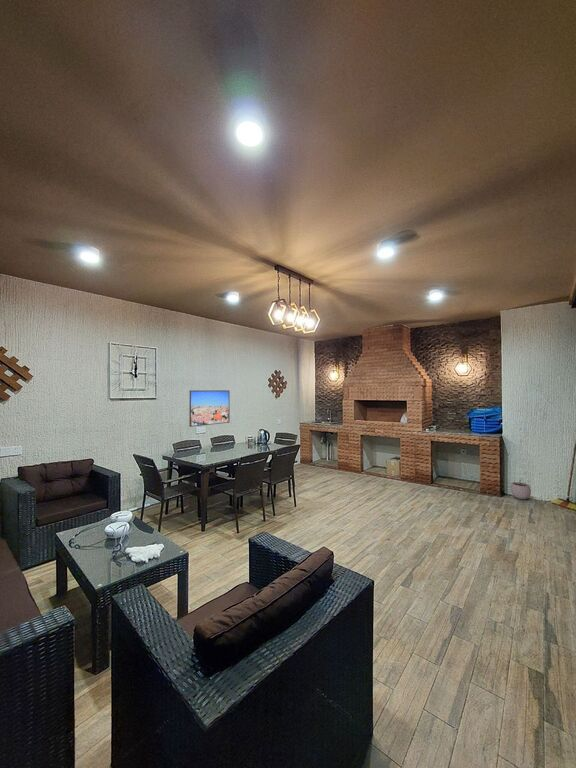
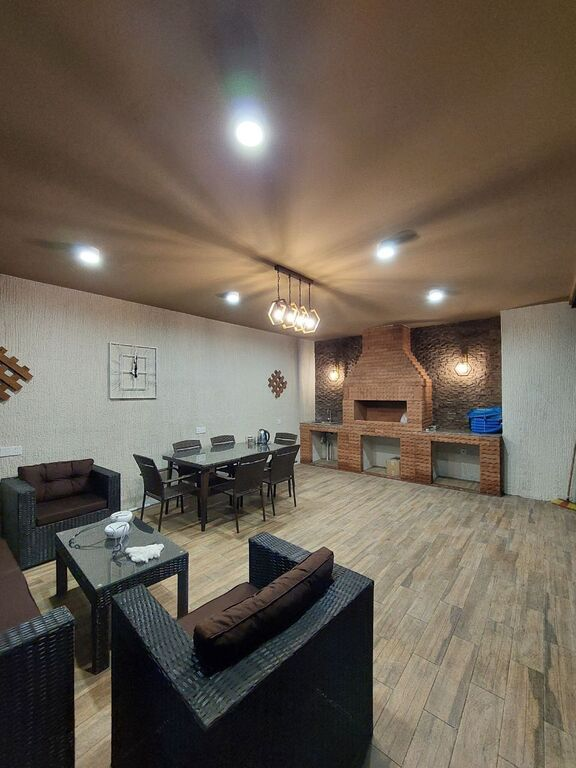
- plant pot (520, 488)
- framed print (210, 407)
